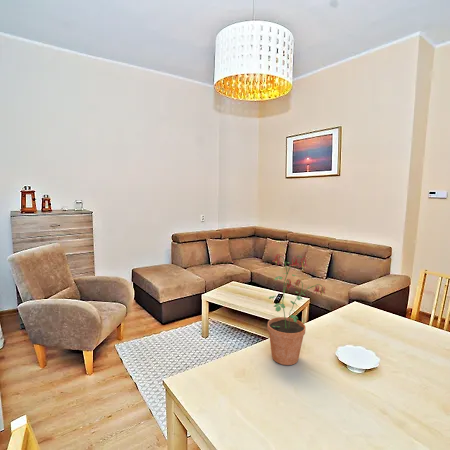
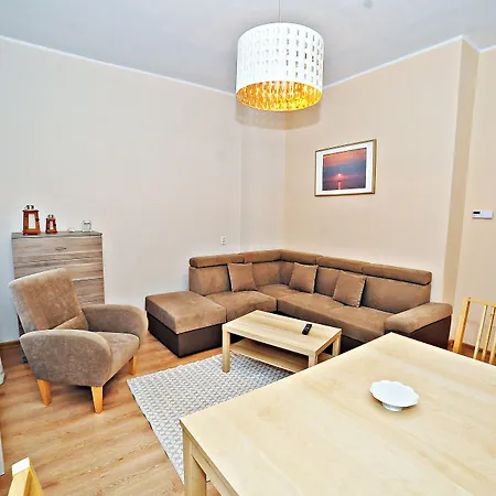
- potted plant (292, 307)
